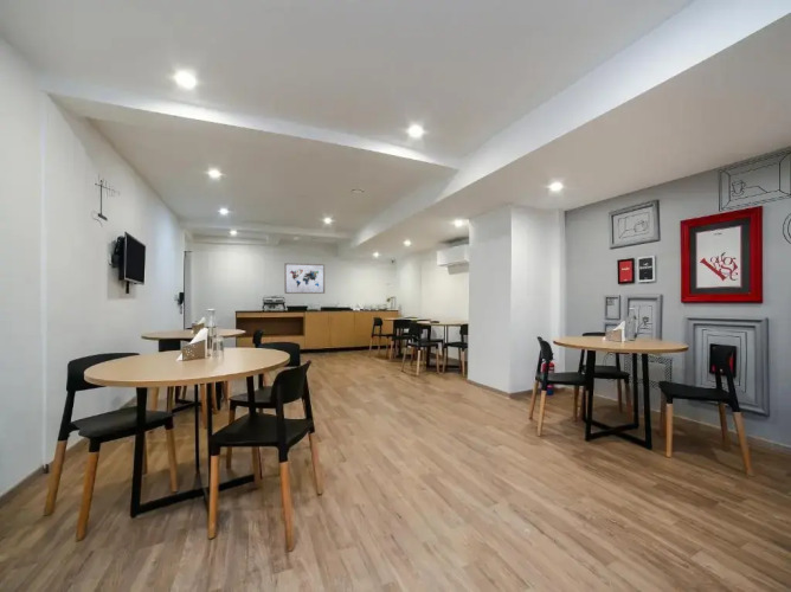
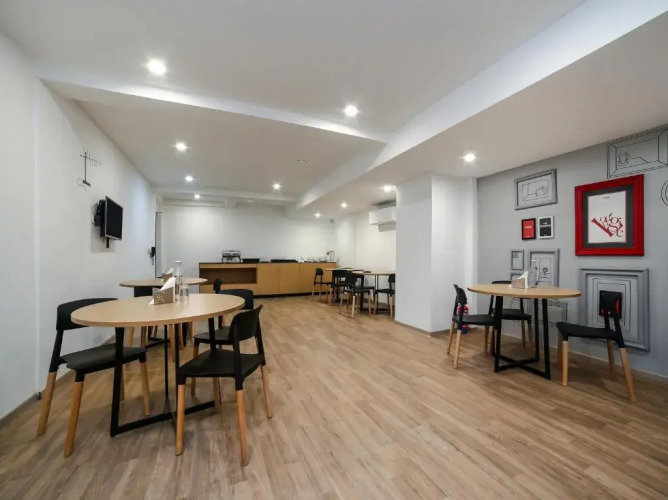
- wall art (304, 278)
